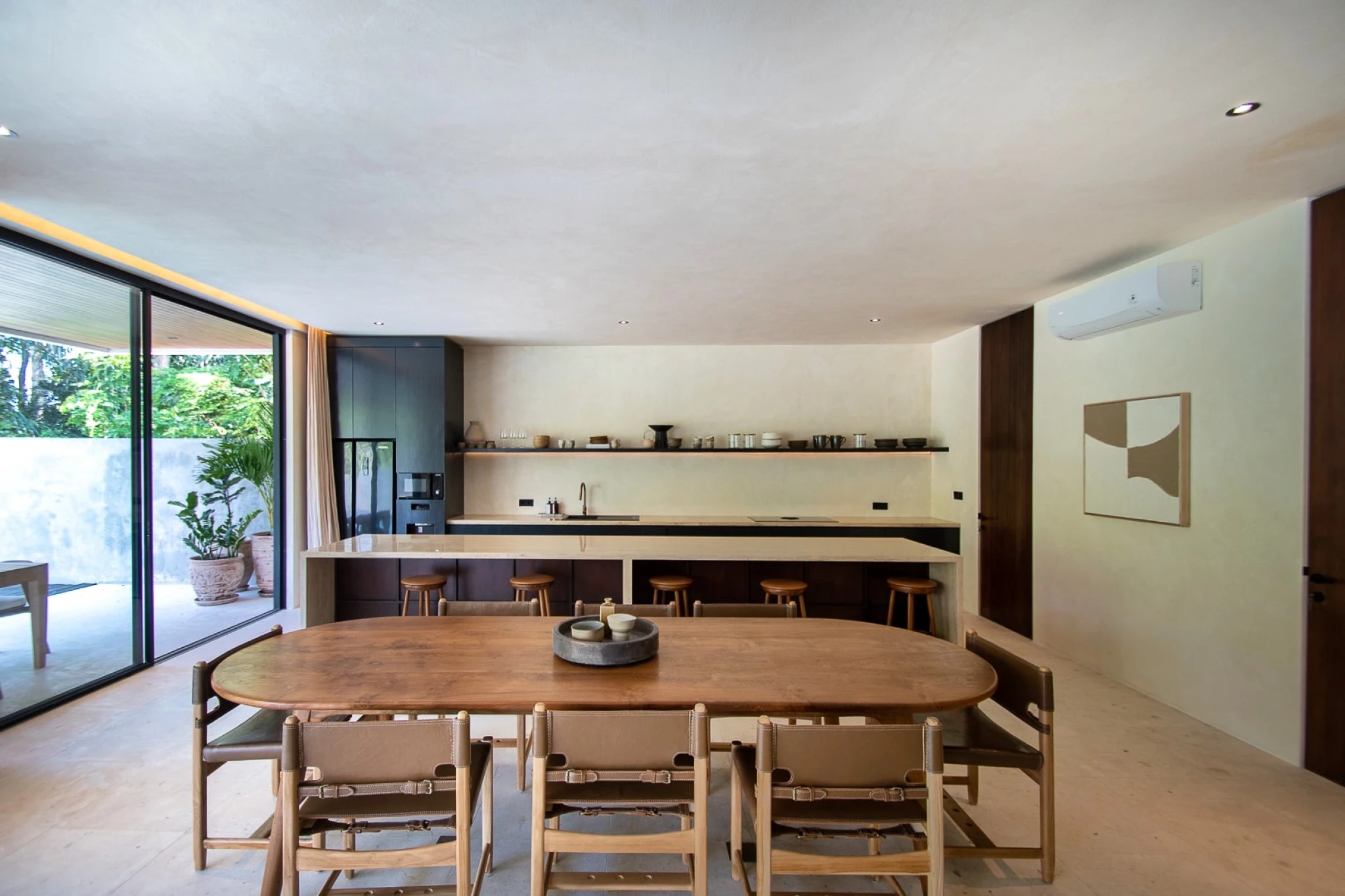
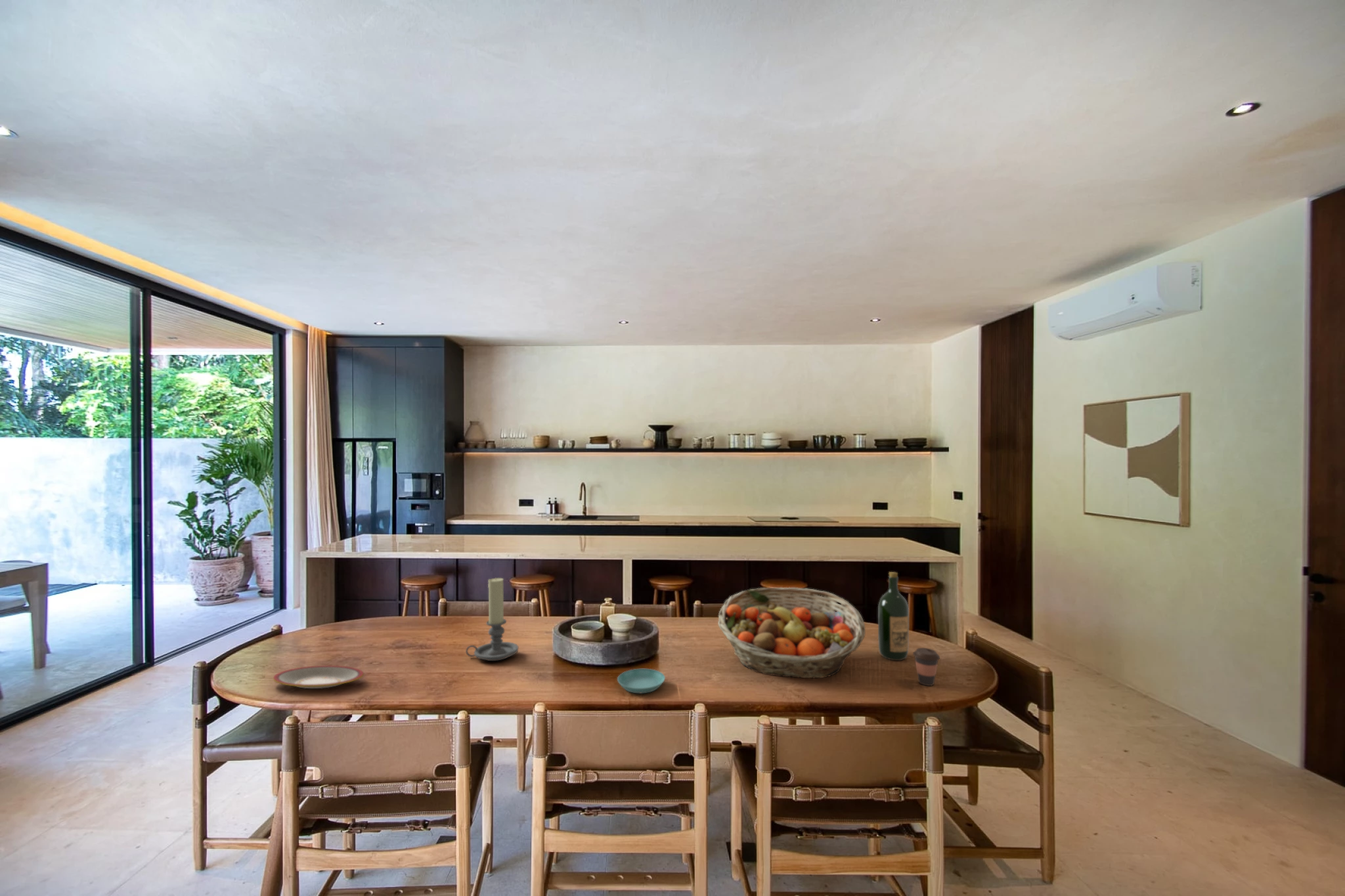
+ candle holder (492, 617)
+ coffee cup (926, 667)
+ wine bottle (893, 614)
+ saucer (641, 682)
+ fruit basket (789, 630)
+ plate (319, 679)
